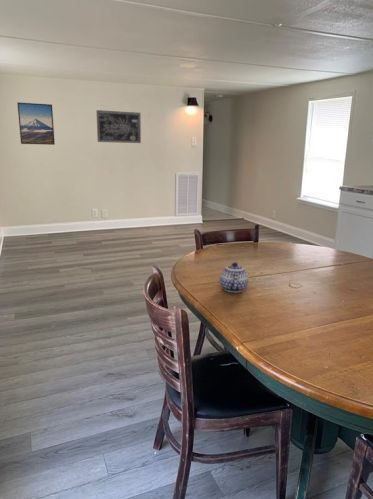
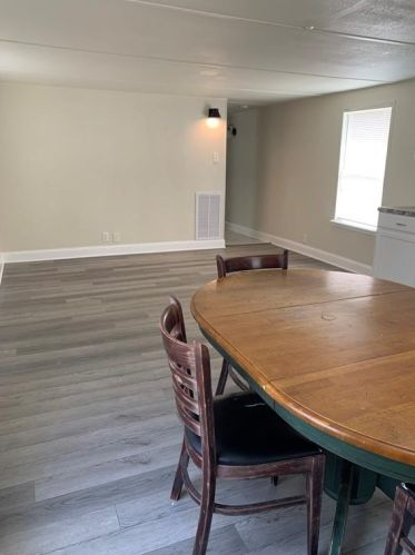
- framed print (36, 124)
- wall art (119, 127)
- teapot (234, 276)
